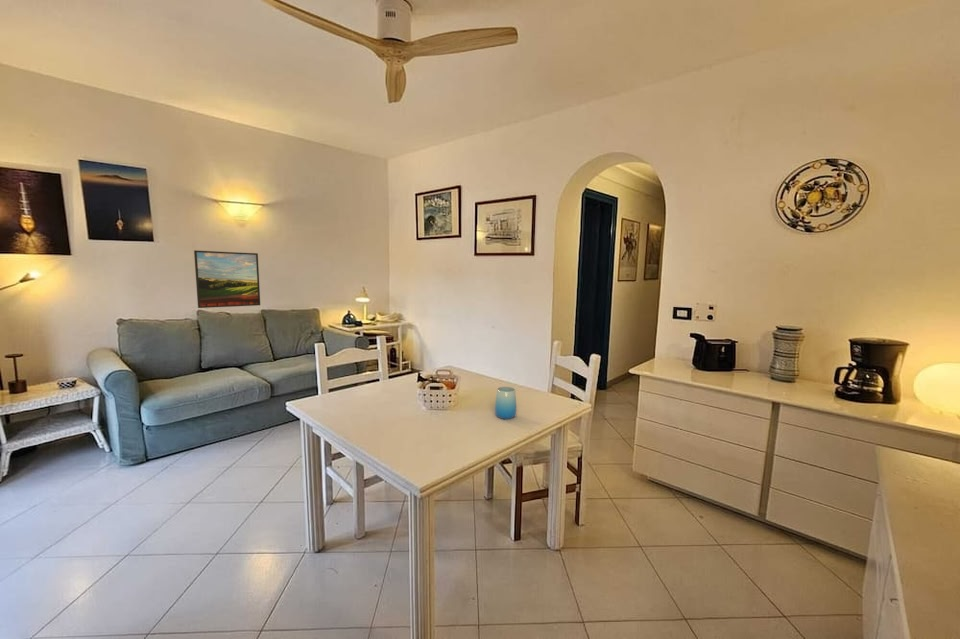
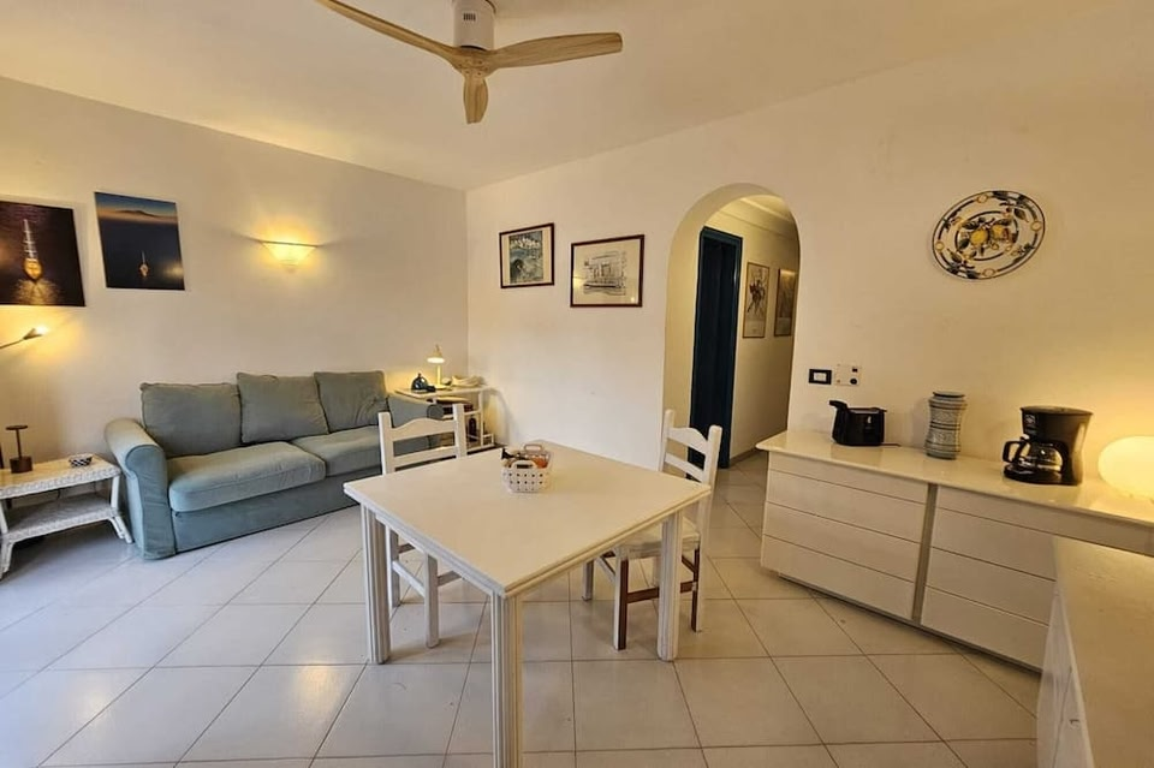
- cup (505, 402)
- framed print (229, 279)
